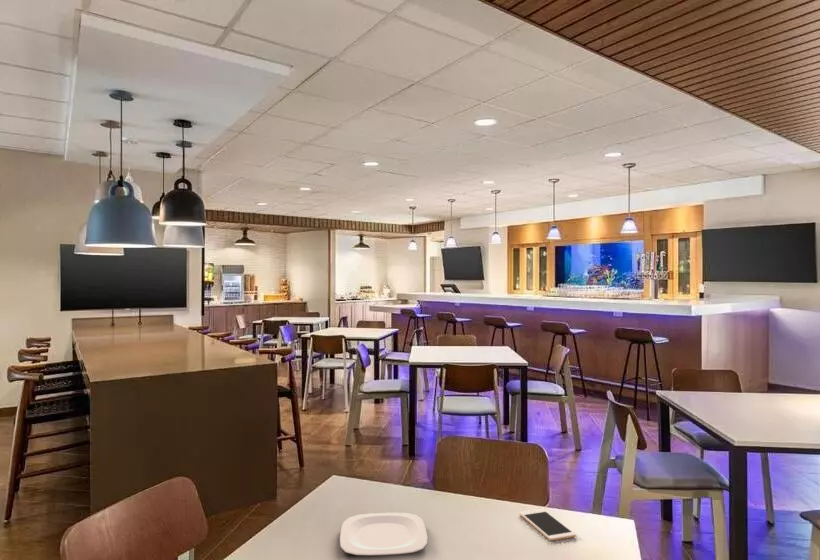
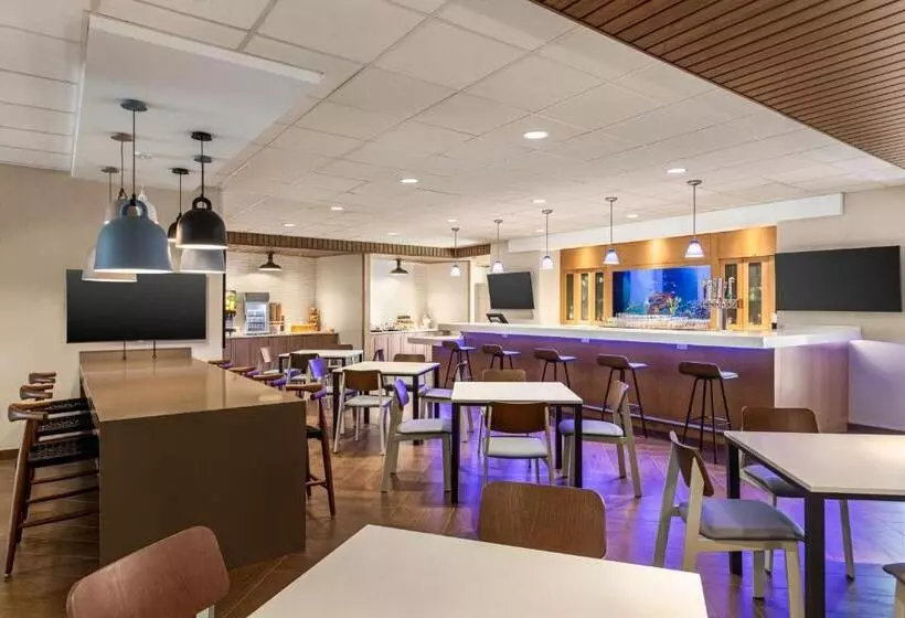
- cell phone (546, 523)
- plate (383, 534)
